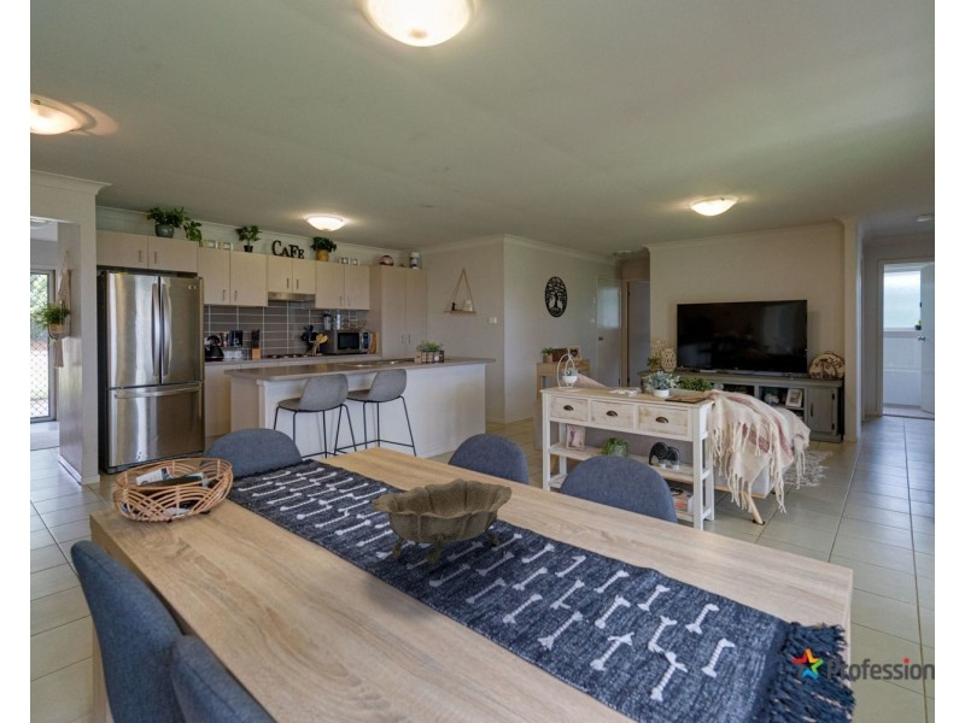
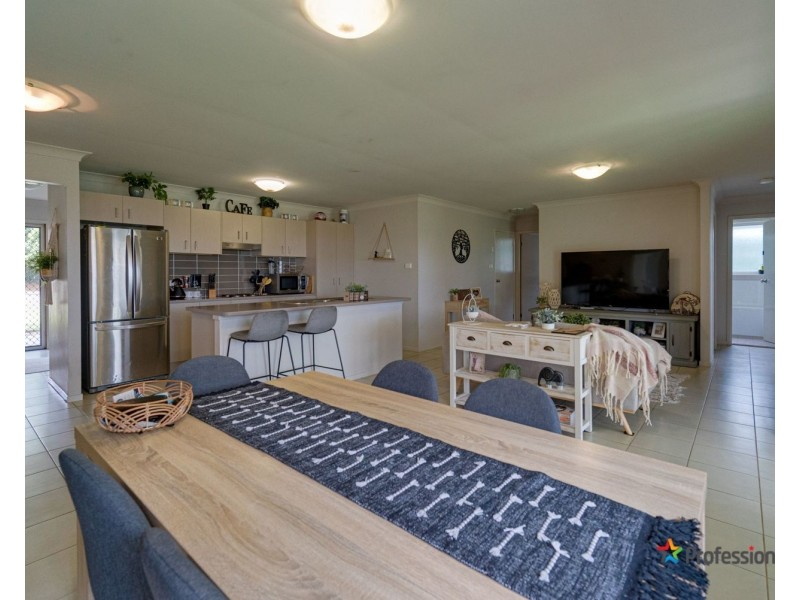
- decorative bowl (445, 519)
